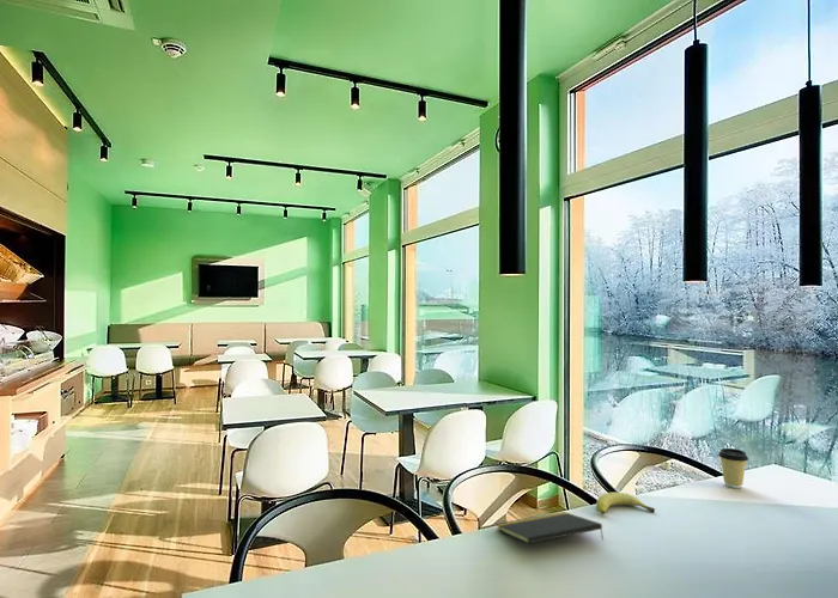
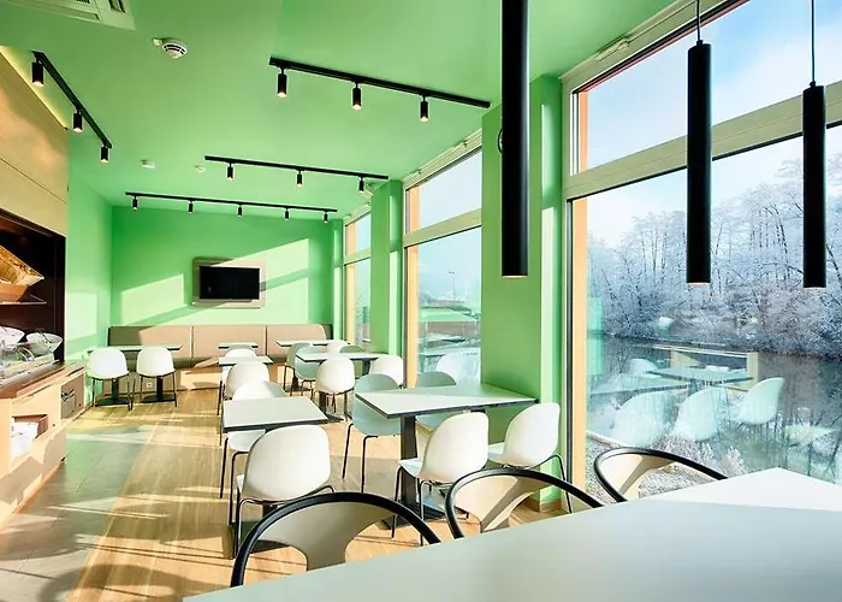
- coffee cup (733, 468)
- fruit (620, 502)
- notepad (547, 526)
